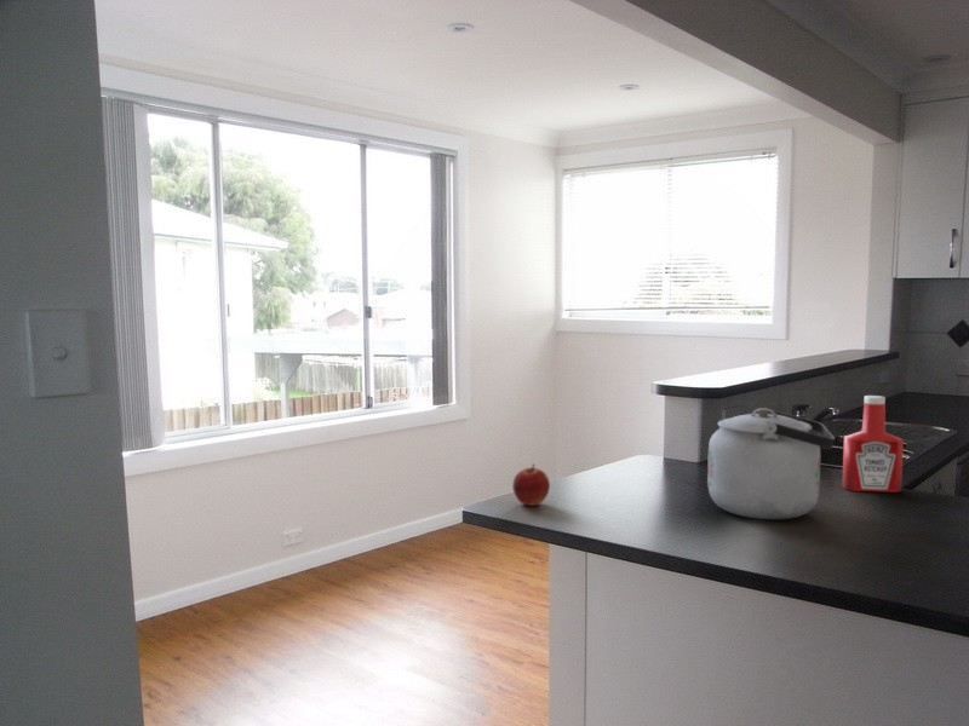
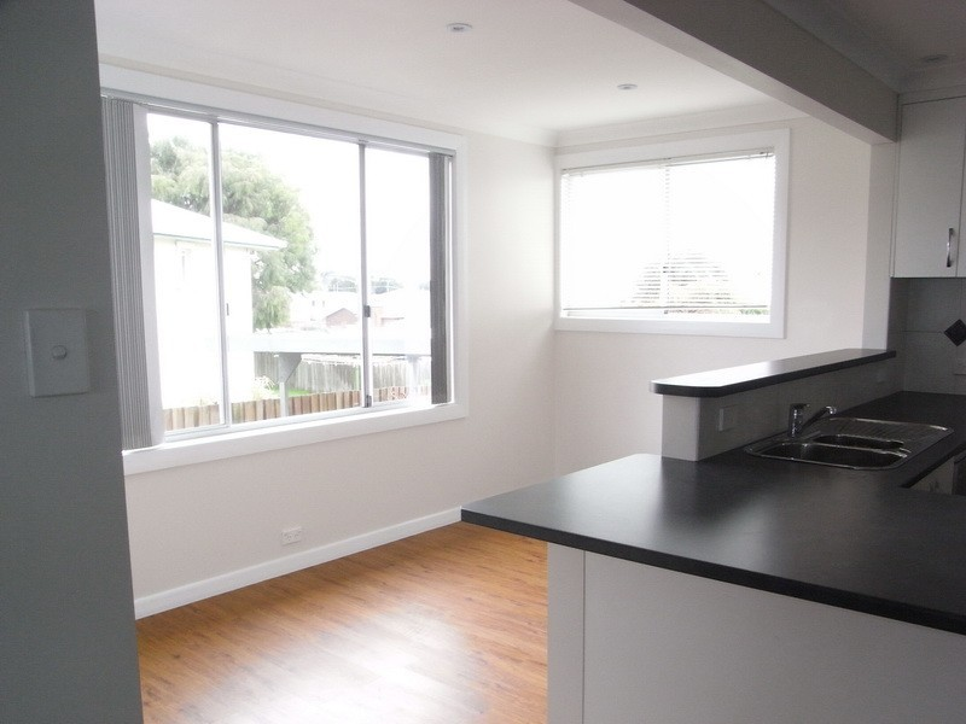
- kettle (766, 457)
- apple (531, 483)
- soap bottle (872, 443)
